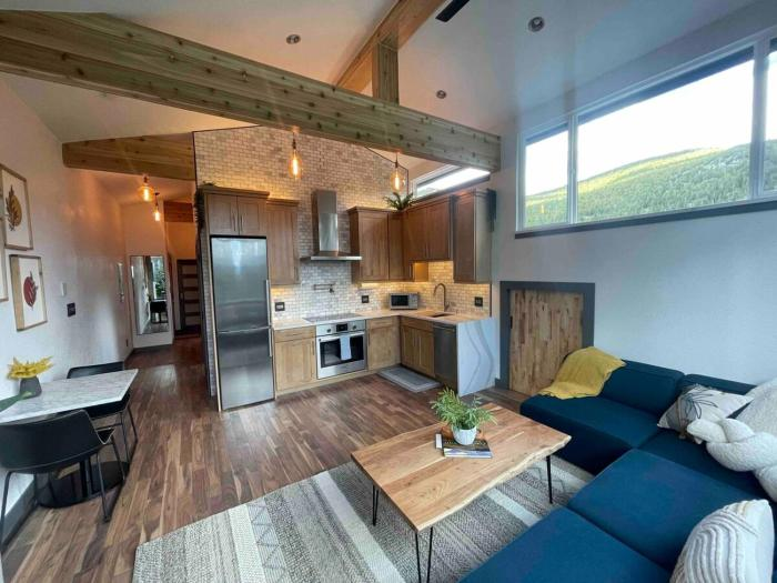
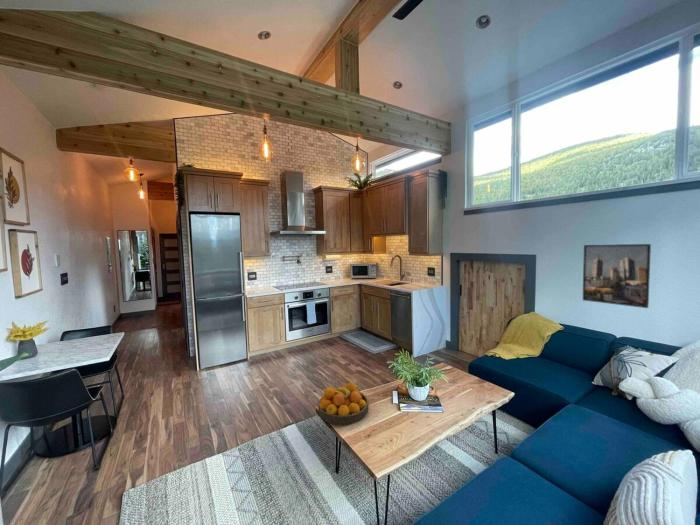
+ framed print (614, 274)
+ fruit bowl (343, 398)
